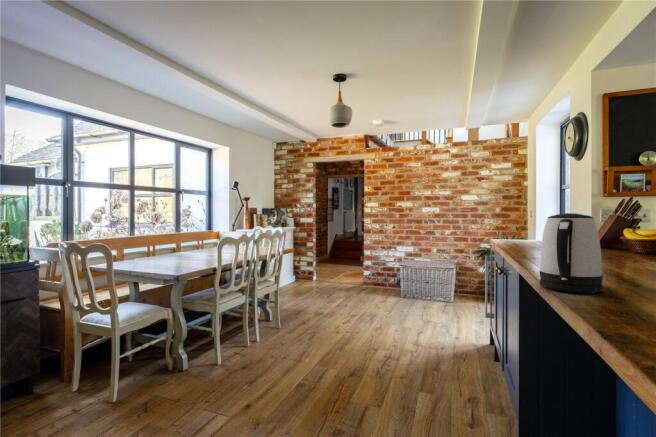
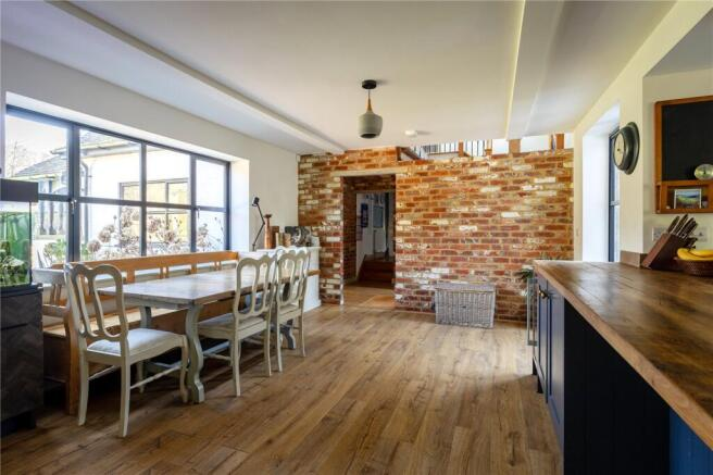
- kettle (568, 251)
